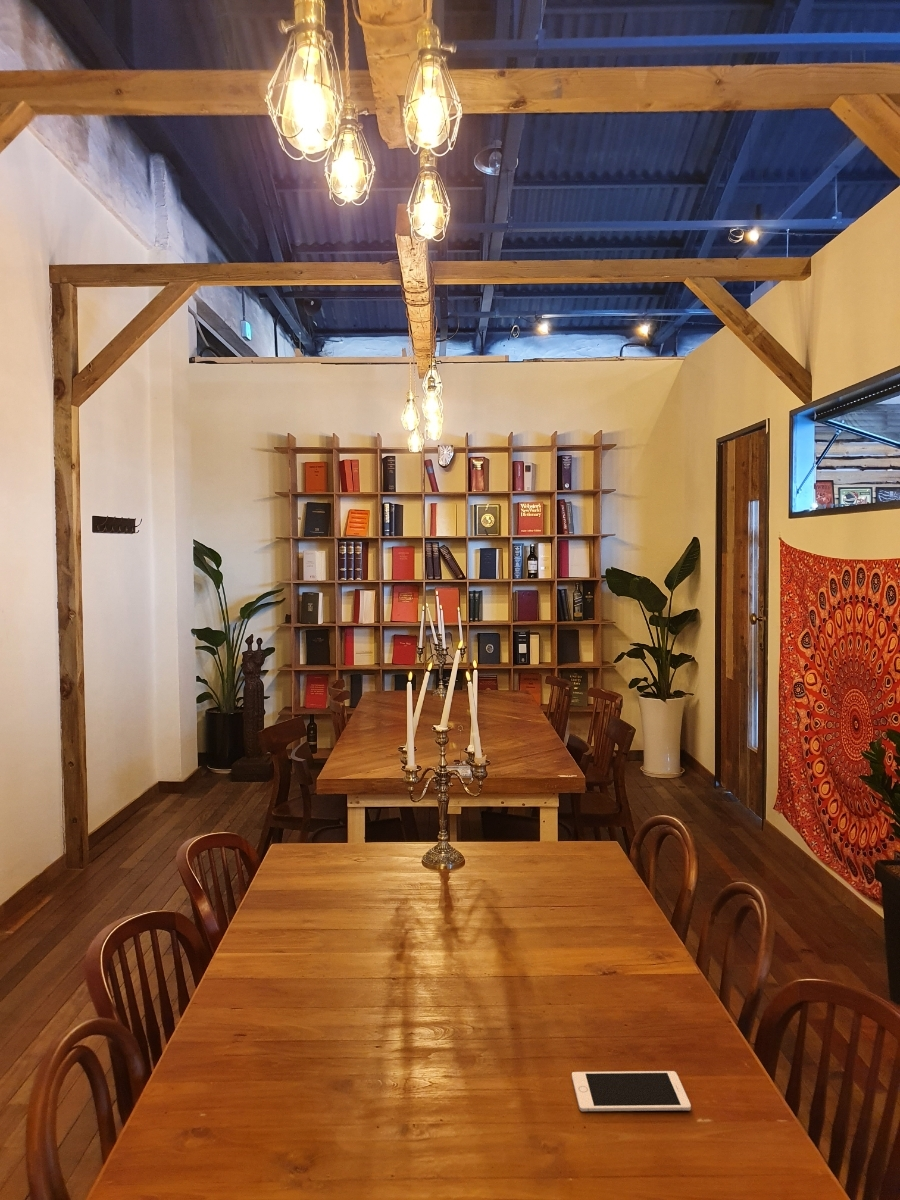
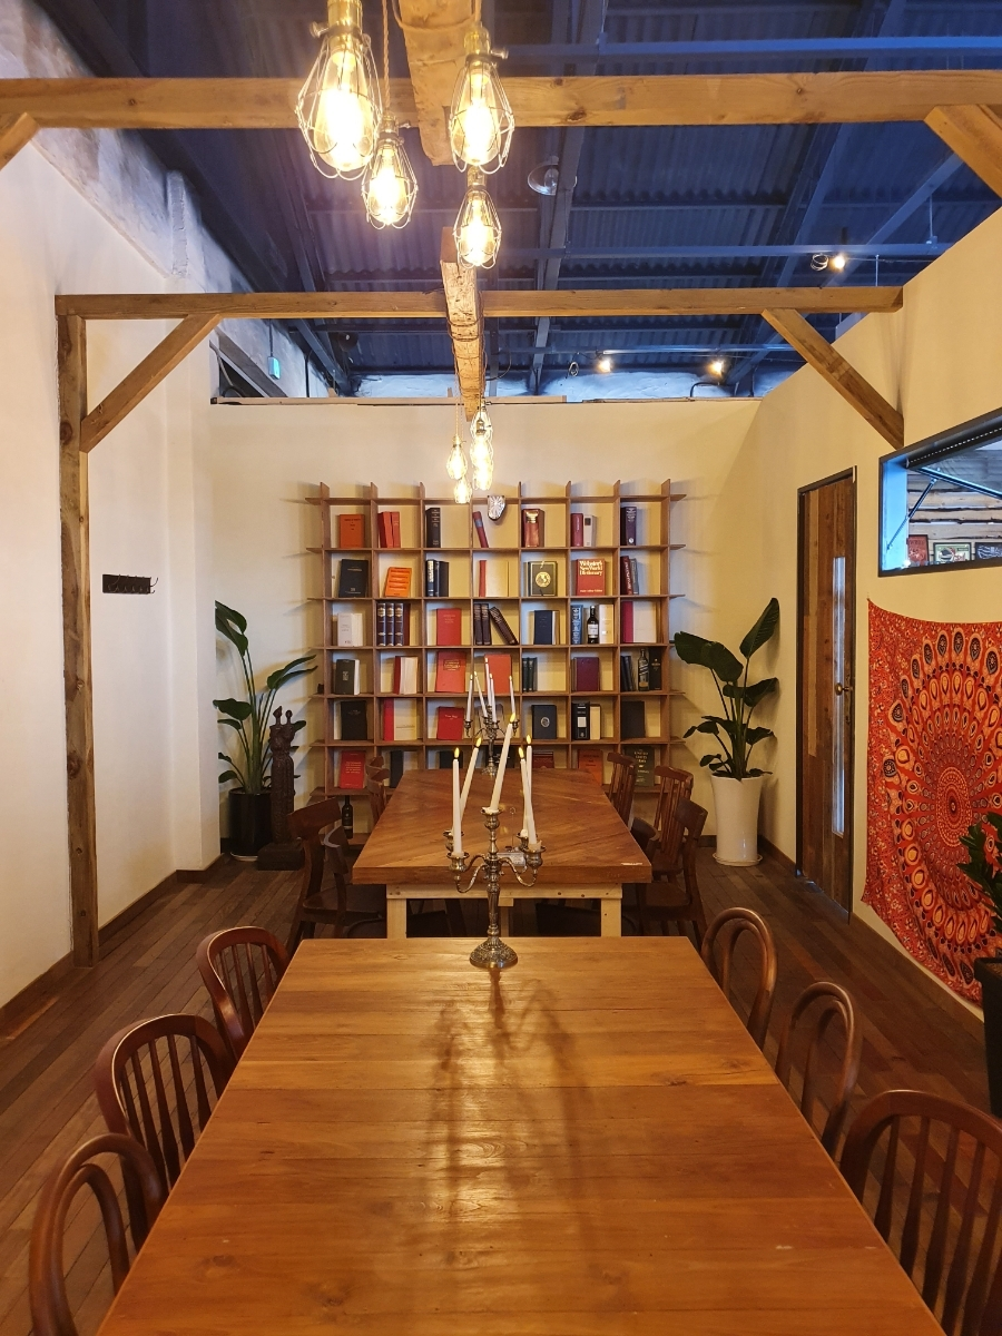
- cell phone (629, 1090)
